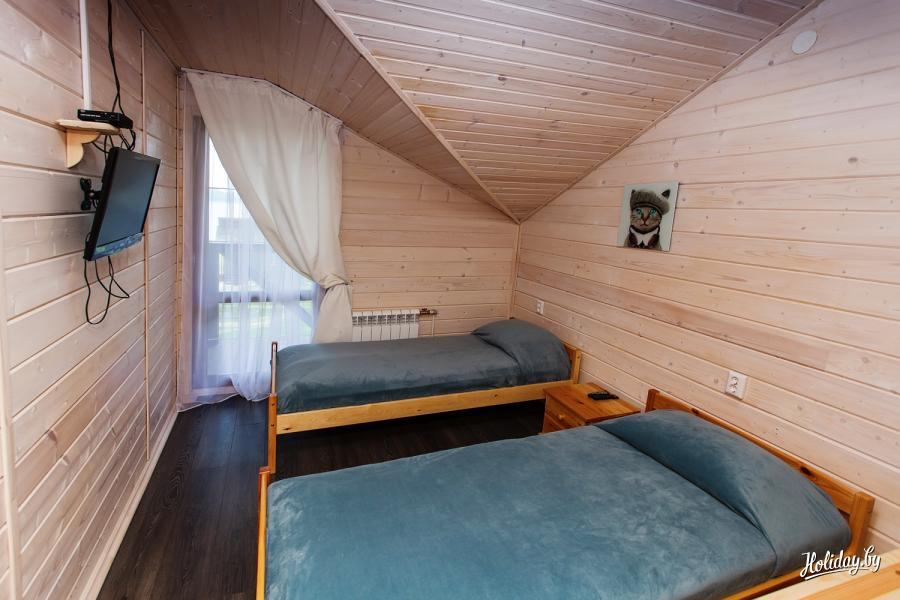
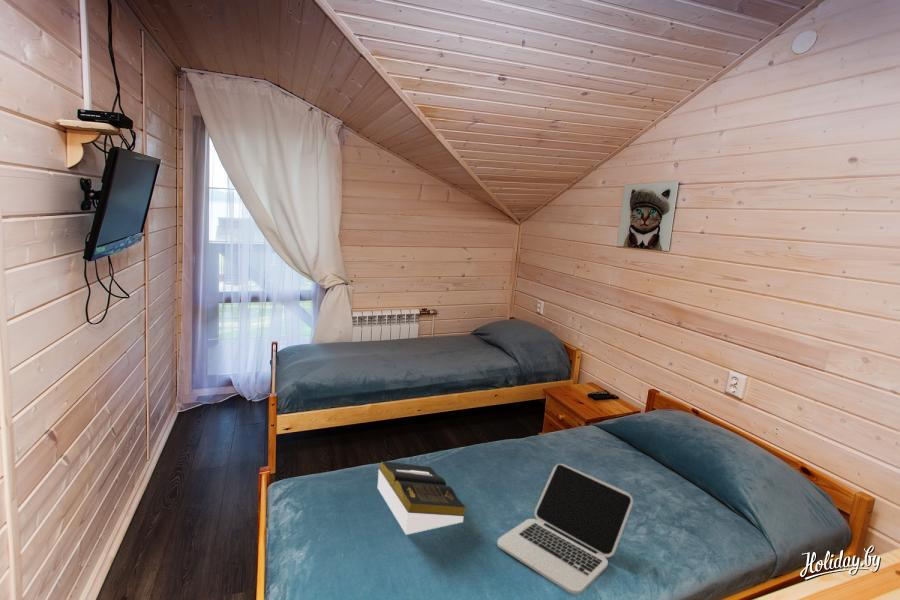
+ laptop (565, 519)
+ book (420, 489)
